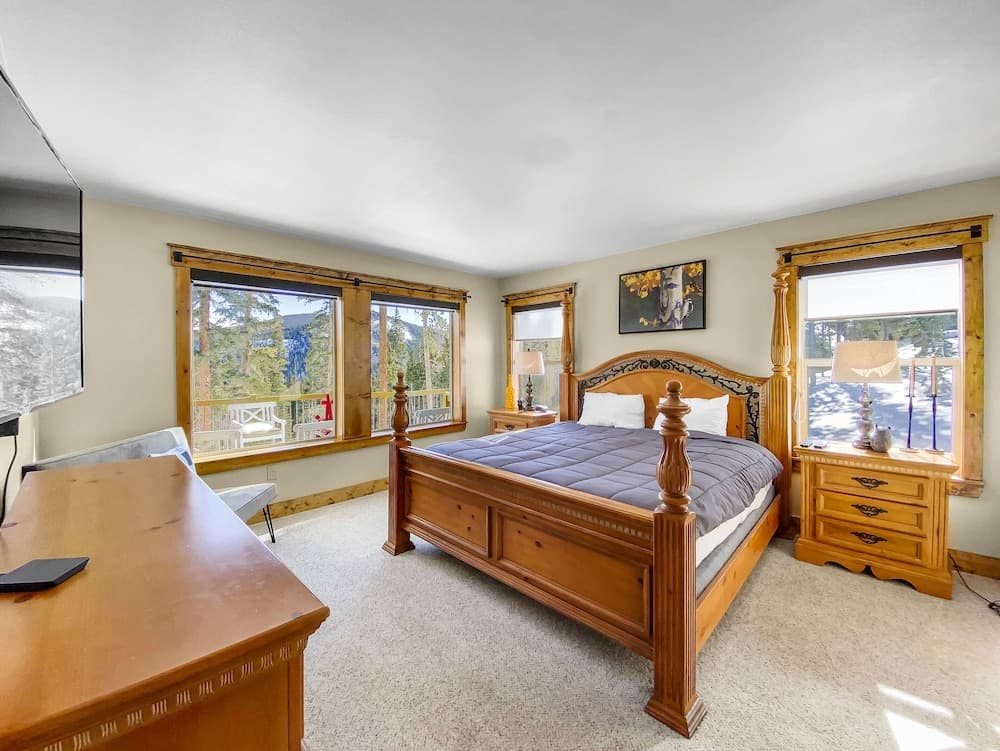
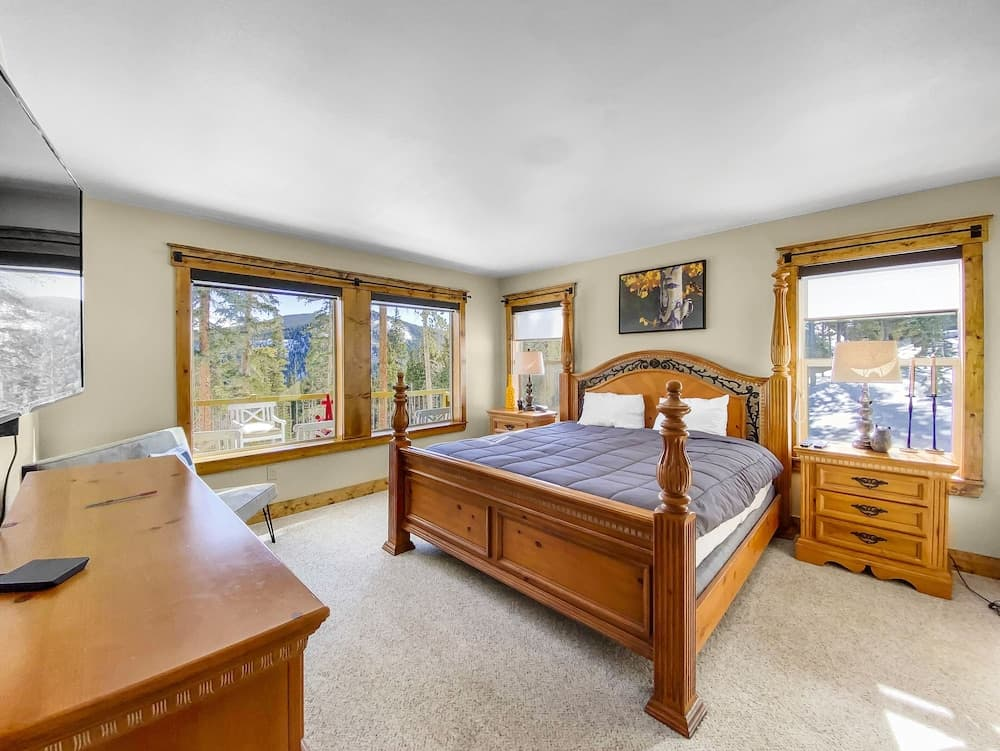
+ pen (123, 498)
